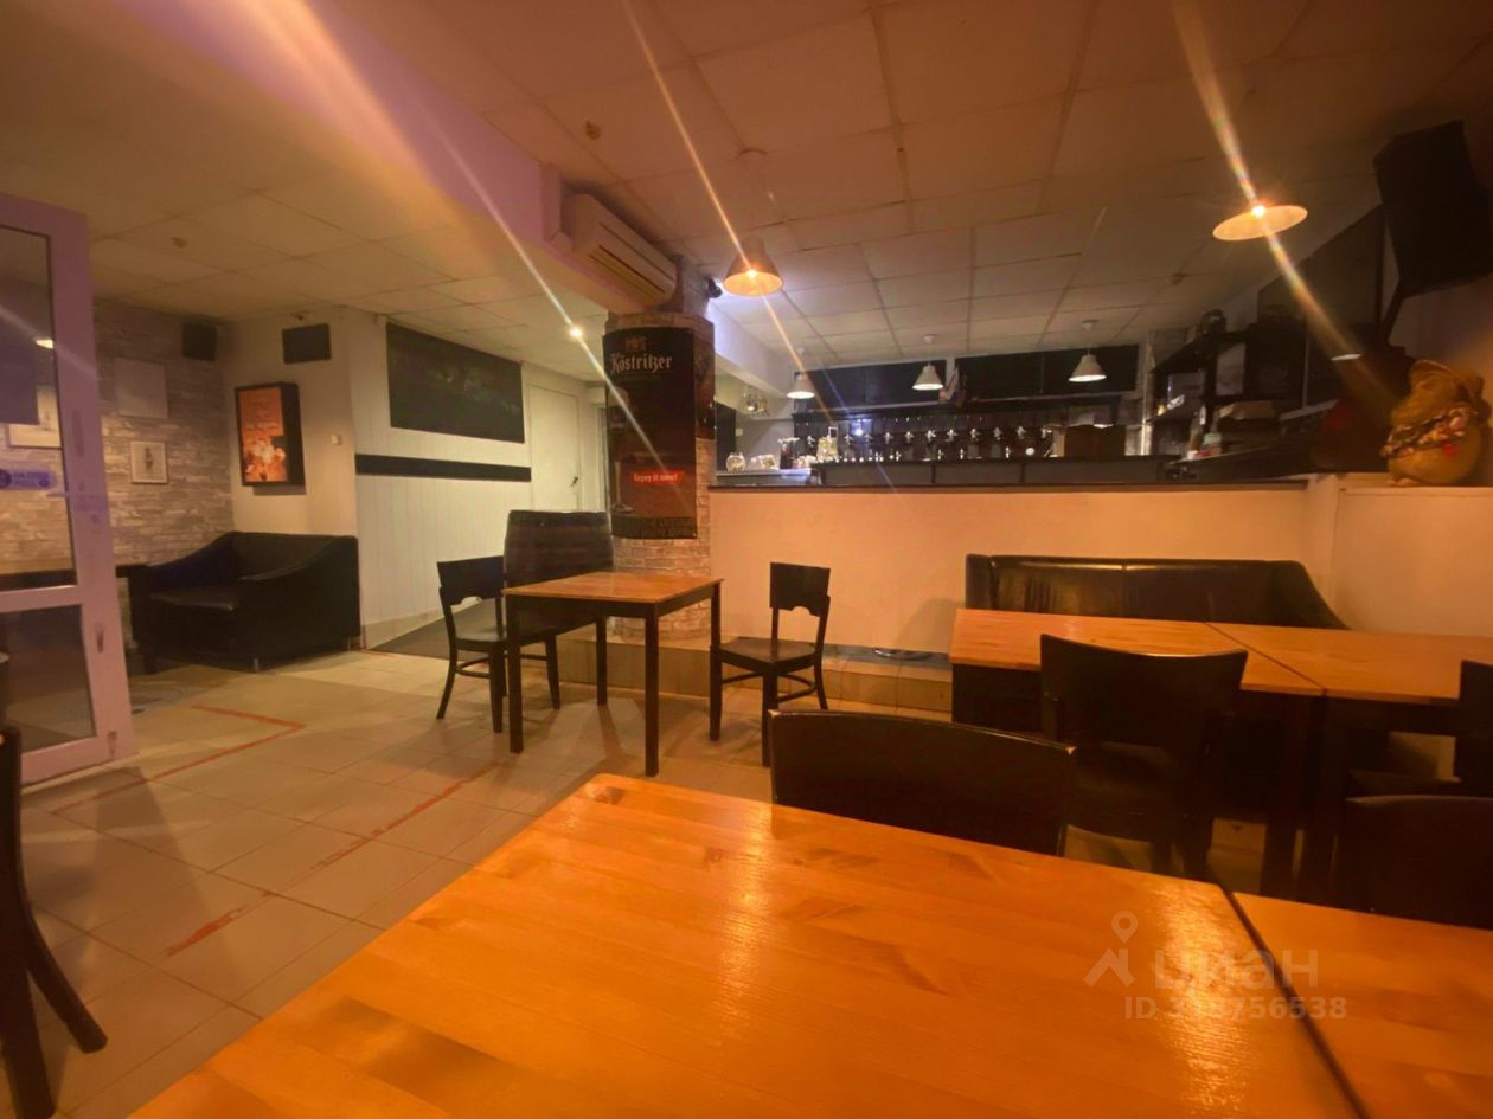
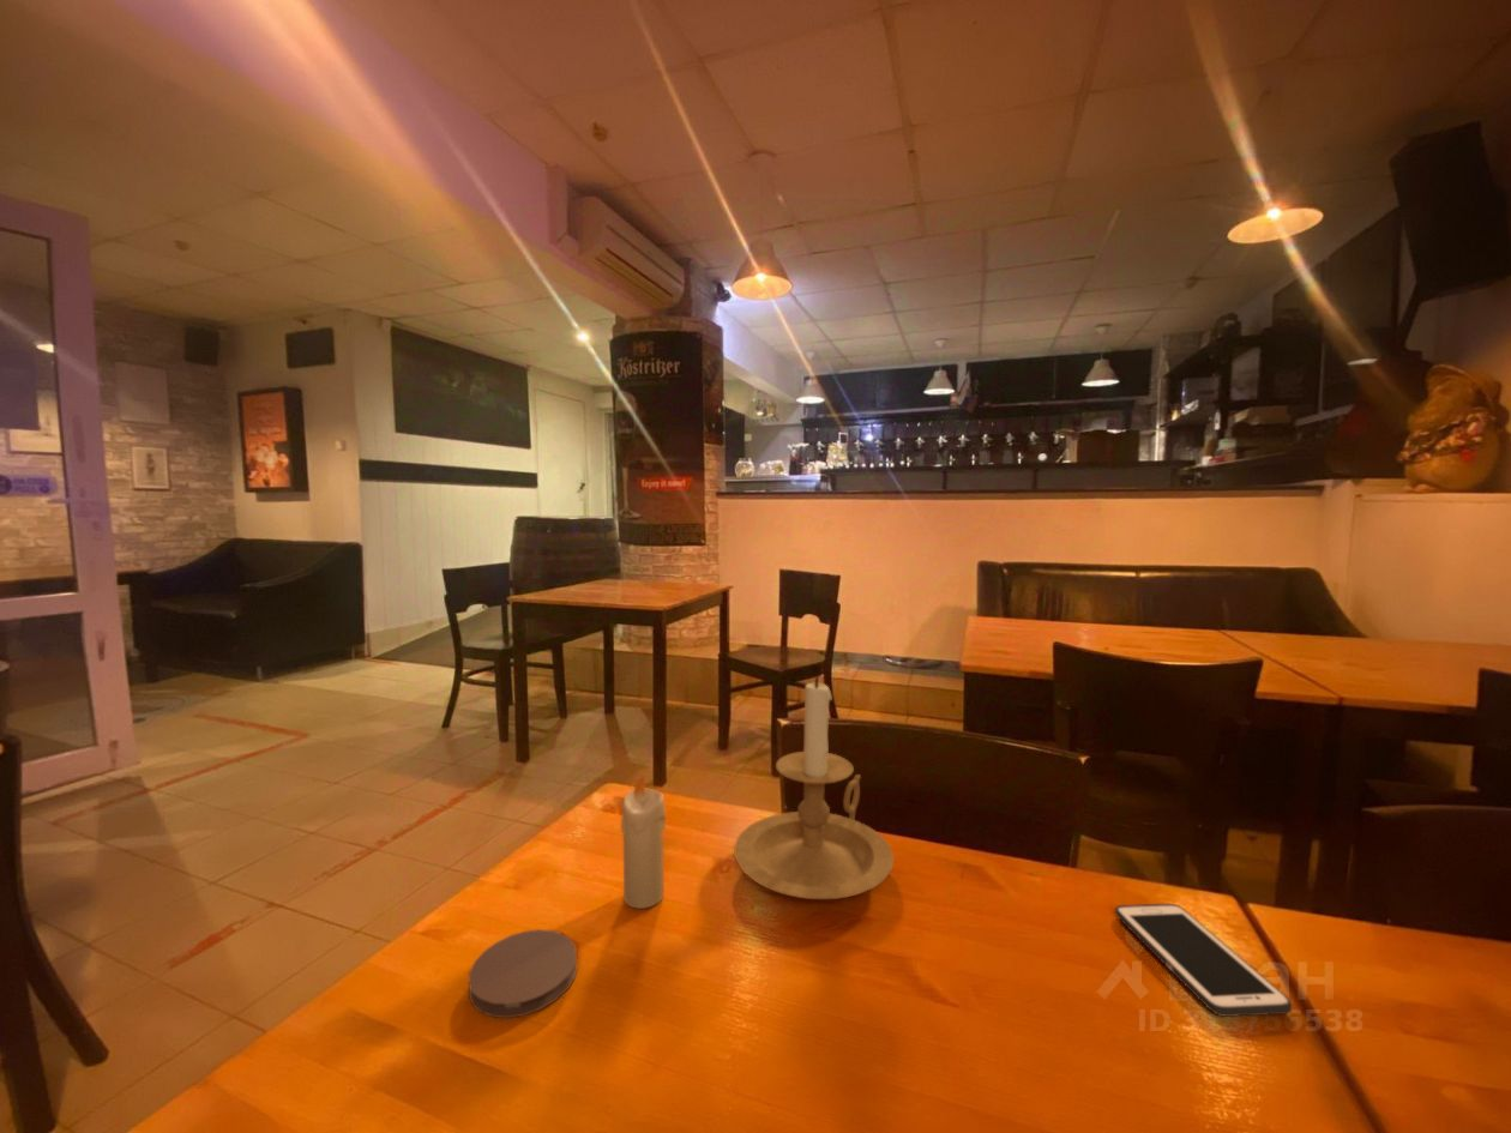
+ candle (644, 836)
+ candle holder (814, 773)
+ cell phone (1193, 953)
+ coaster (524, 970)
